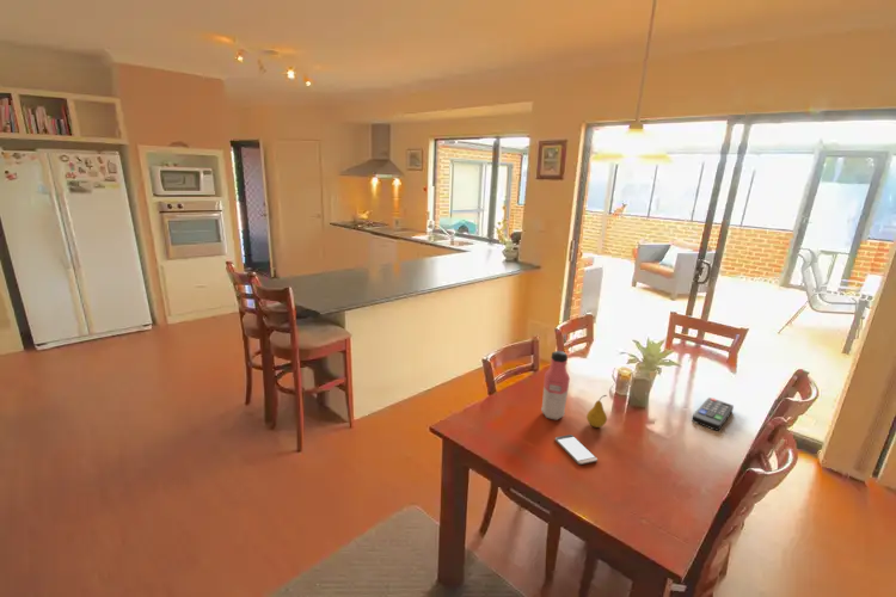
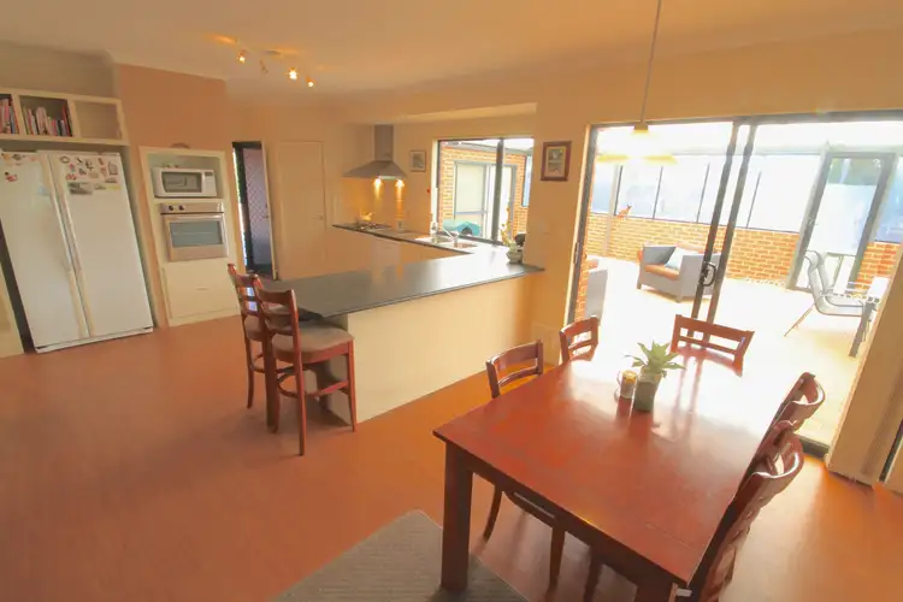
- water bottle (556, 384)
- fruit (597, 410)
- smartphone (575, 449)
- remote control (713, 412)
